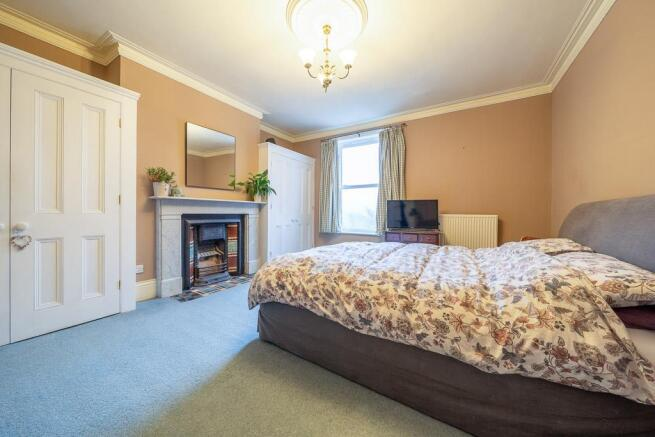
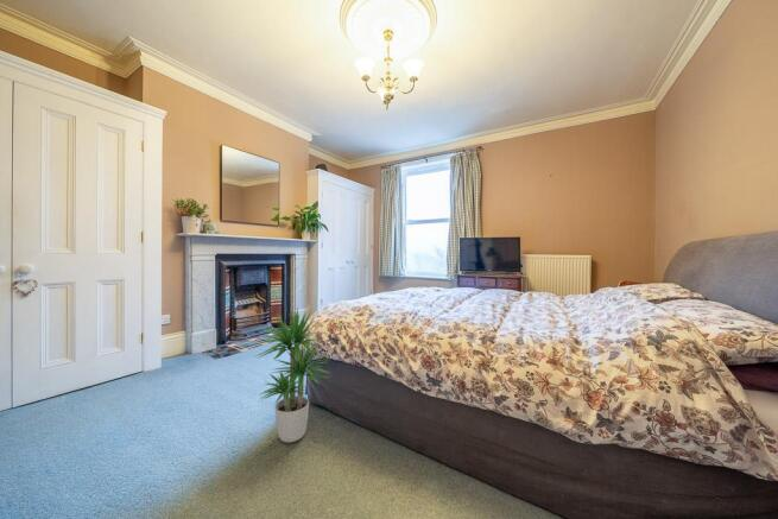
+ potted plant (296, 372)
